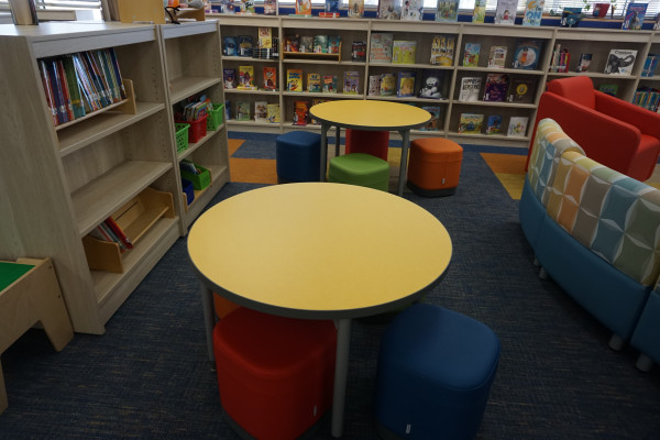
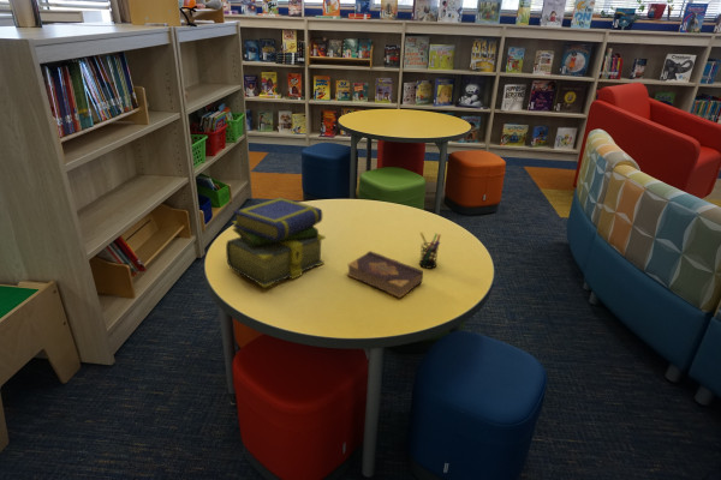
+ stack of books (276, 235)
+ pen holder (430, 247)
+ book (380, 270)
